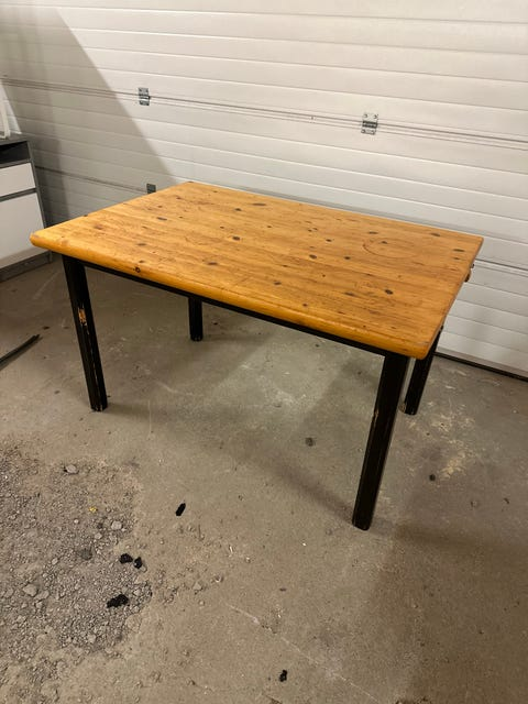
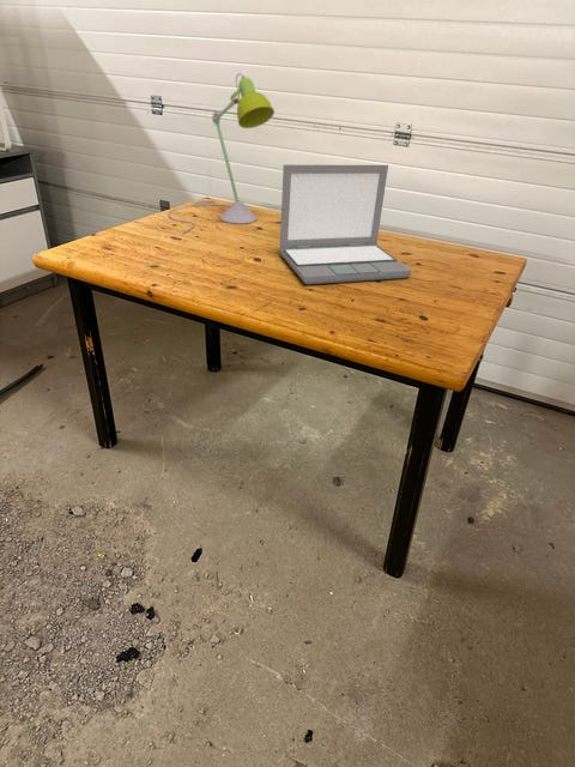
+ laptop (346, 222)
+ desk lamp (222, 147)
